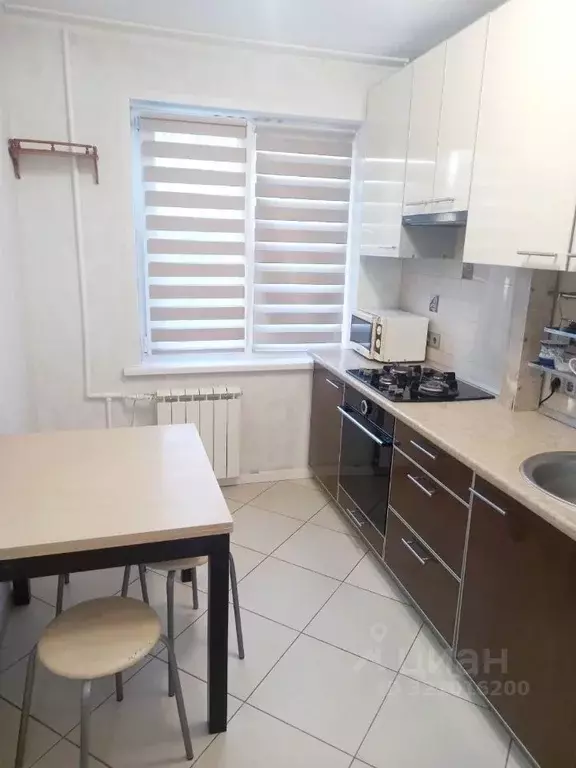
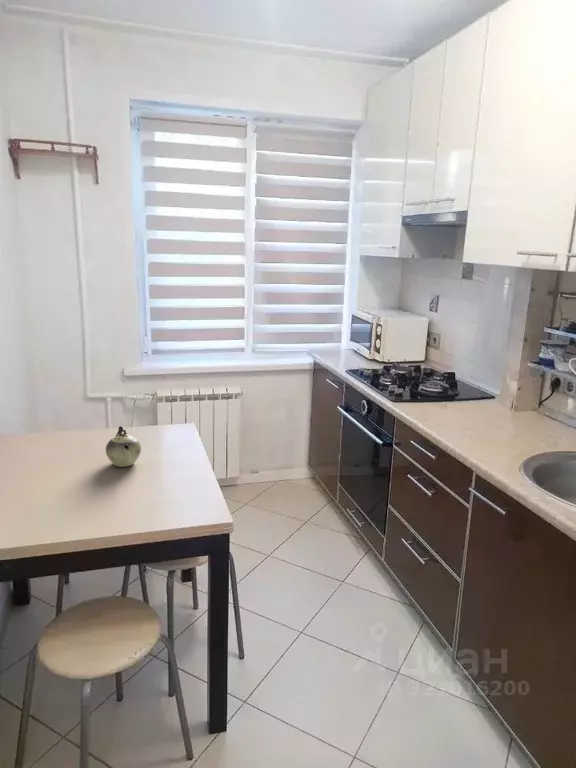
+ teapot (123, 447)
